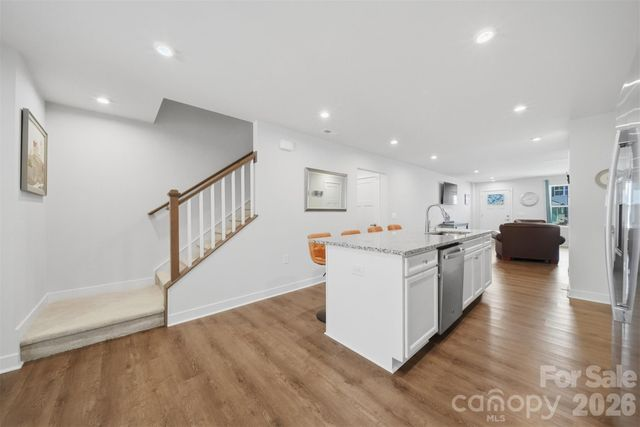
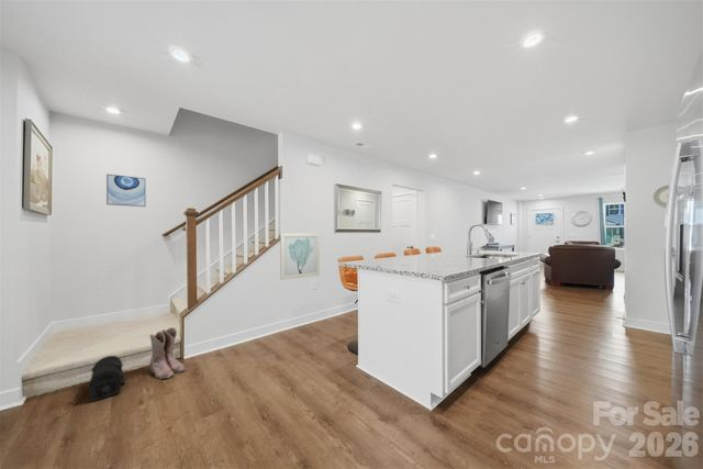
+ wall art (126, 190)
+ boots (167, 350)
+ treasure chest (108, 375)
+ wall art (301, 255)
